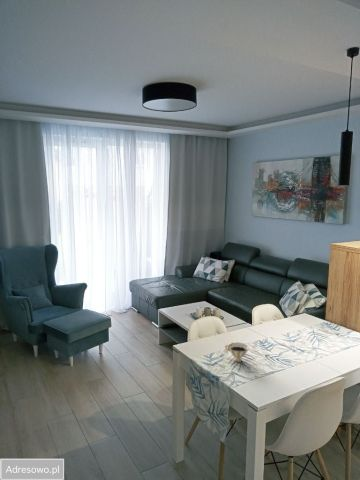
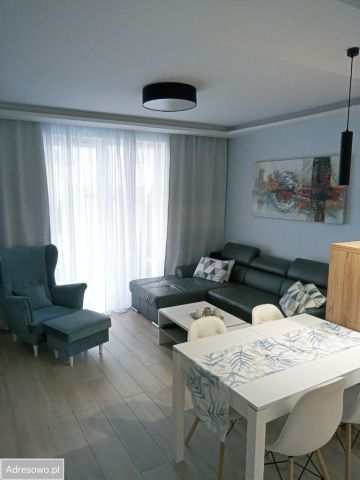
- teacup (235, 352)
